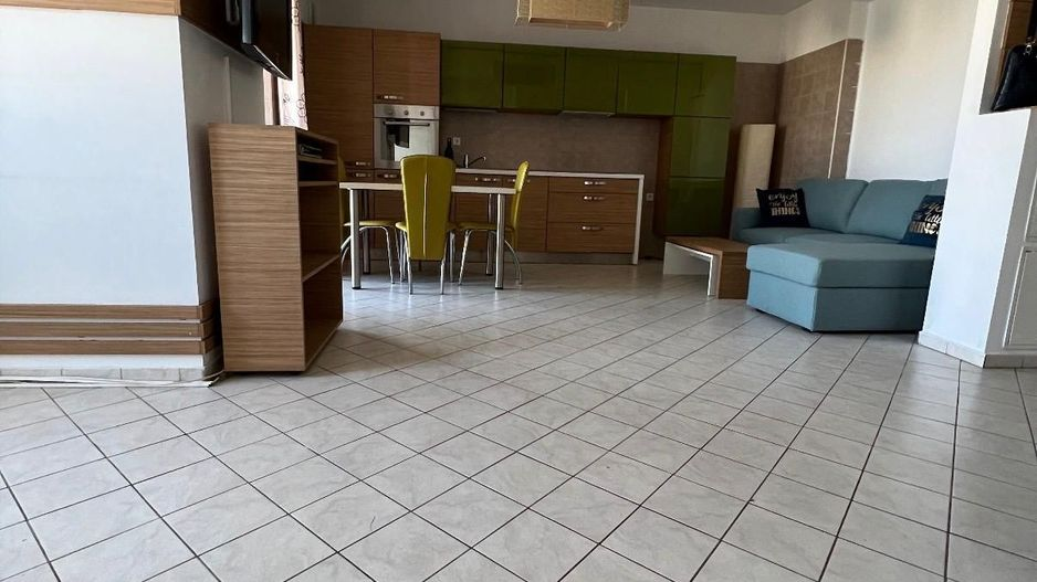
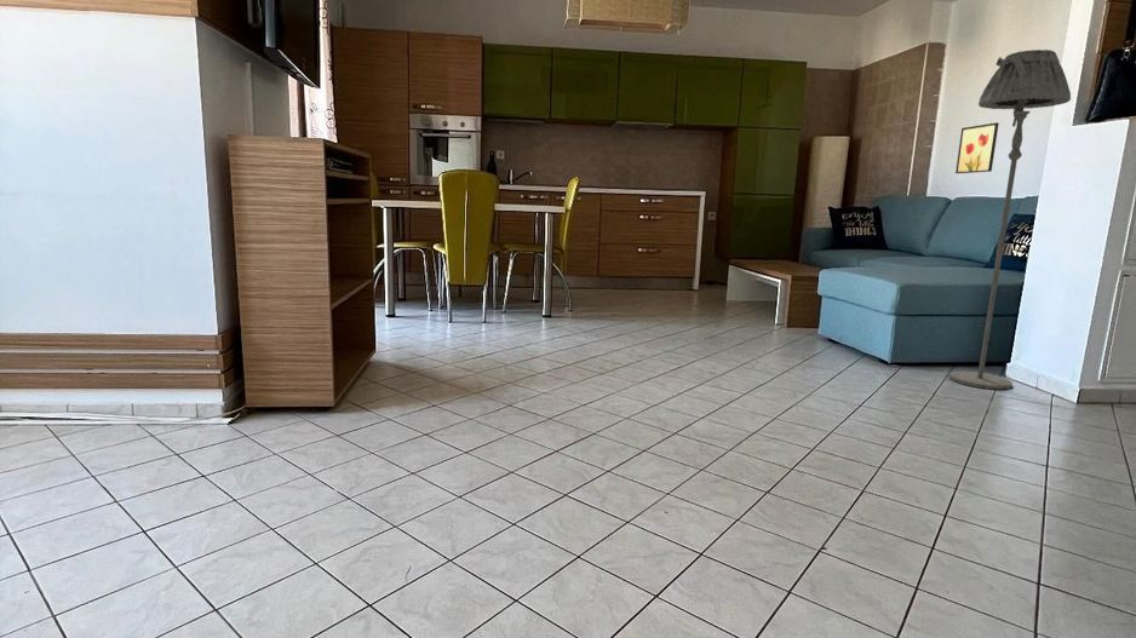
+ floor lamp (1003, 225)
+ wall art (976, 149)
